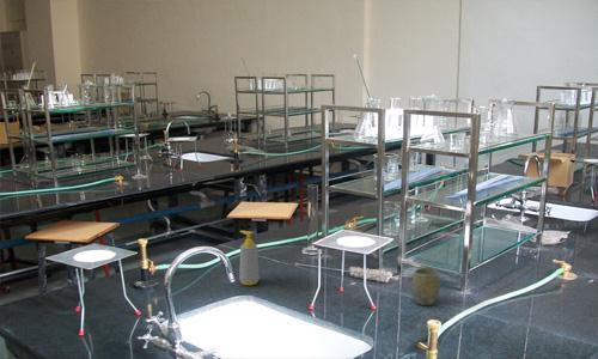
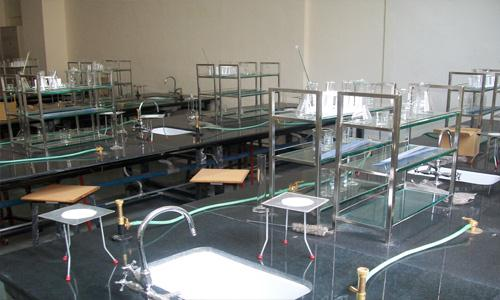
- cup (426, 286)
- soap bottle (249, 256)
